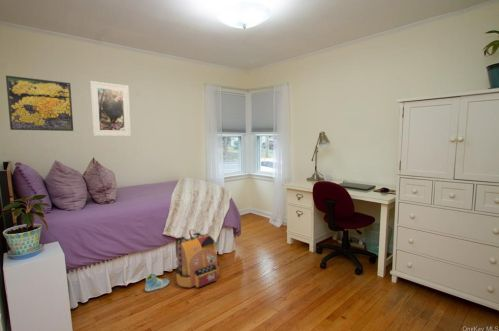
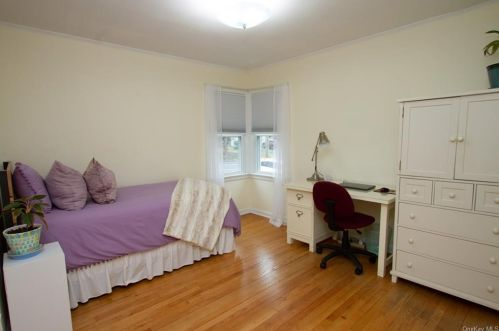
- backpack (196, 254)
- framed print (41, 105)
- sneaker (157, 280)
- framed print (111, 110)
